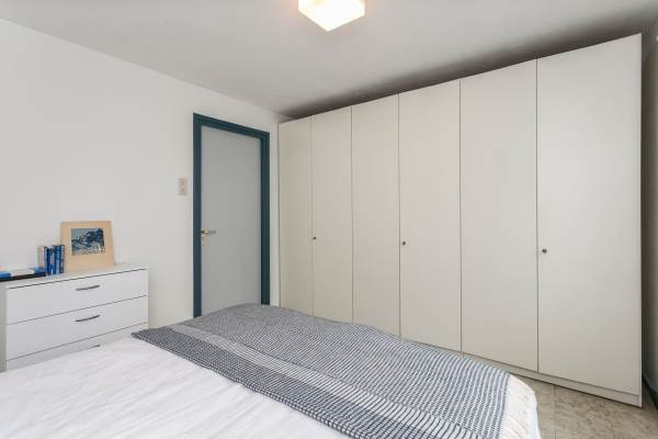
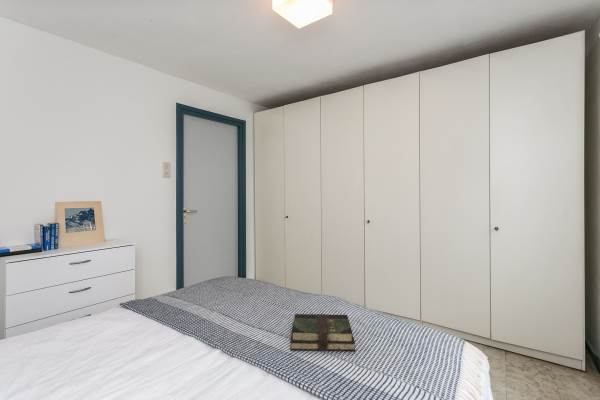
+ book (321, 330)
